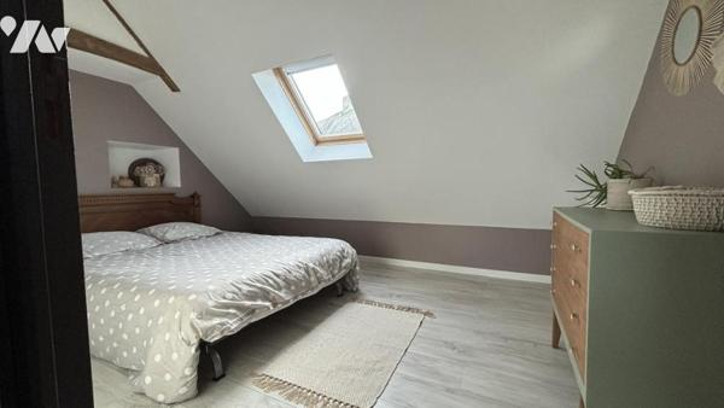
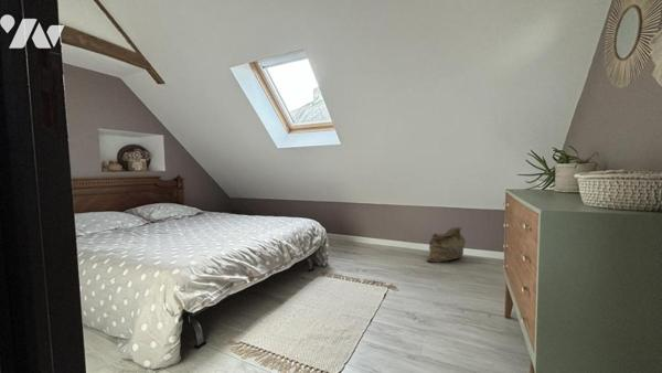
+ bag (446, 243)
